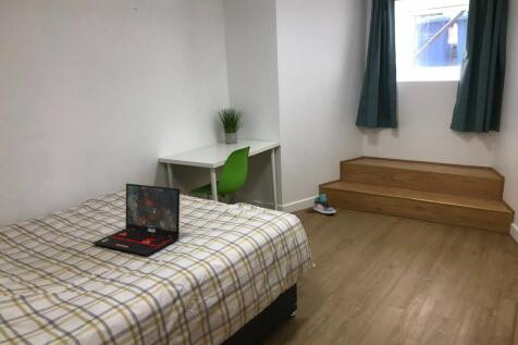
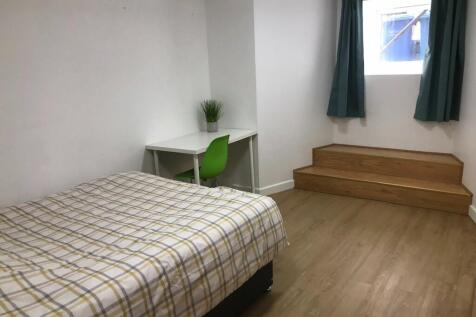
- sneaker (324, 202)
- laptop (136, 217)
